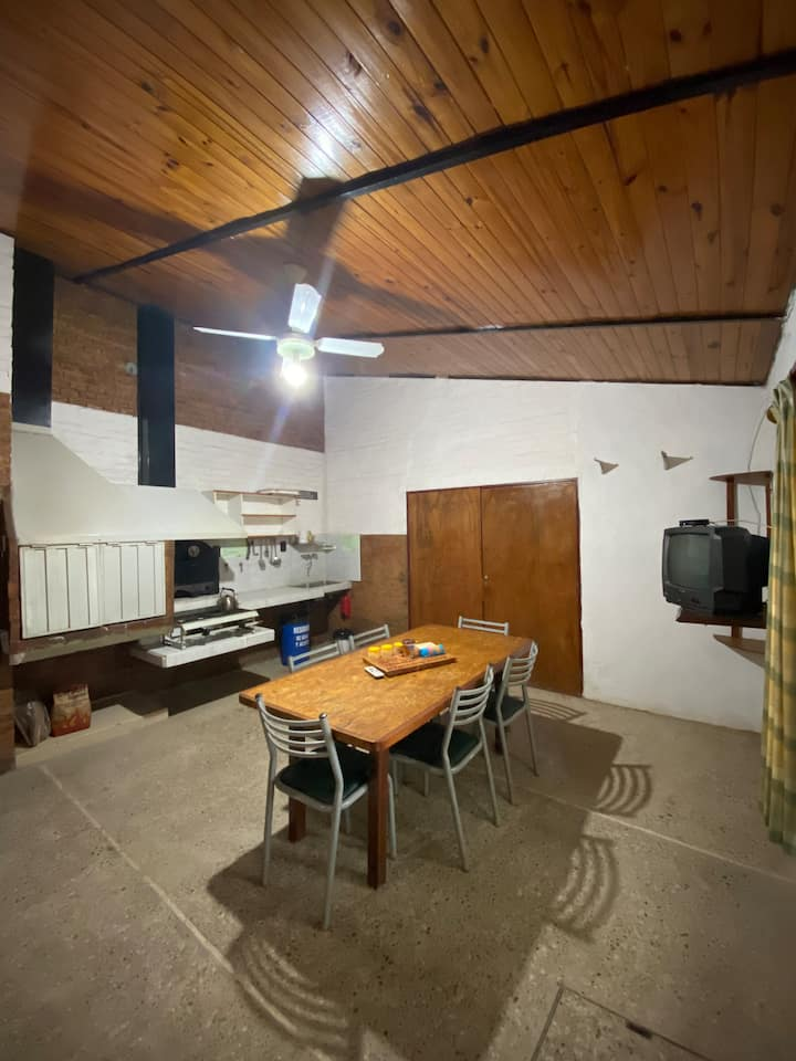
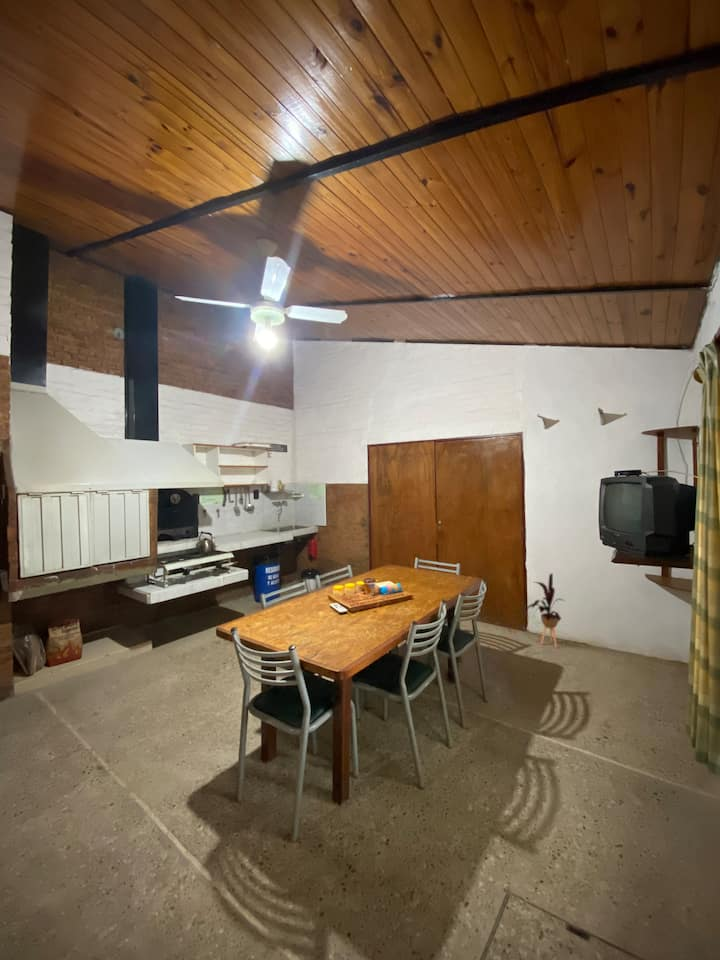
+ house plant (544, 607)
